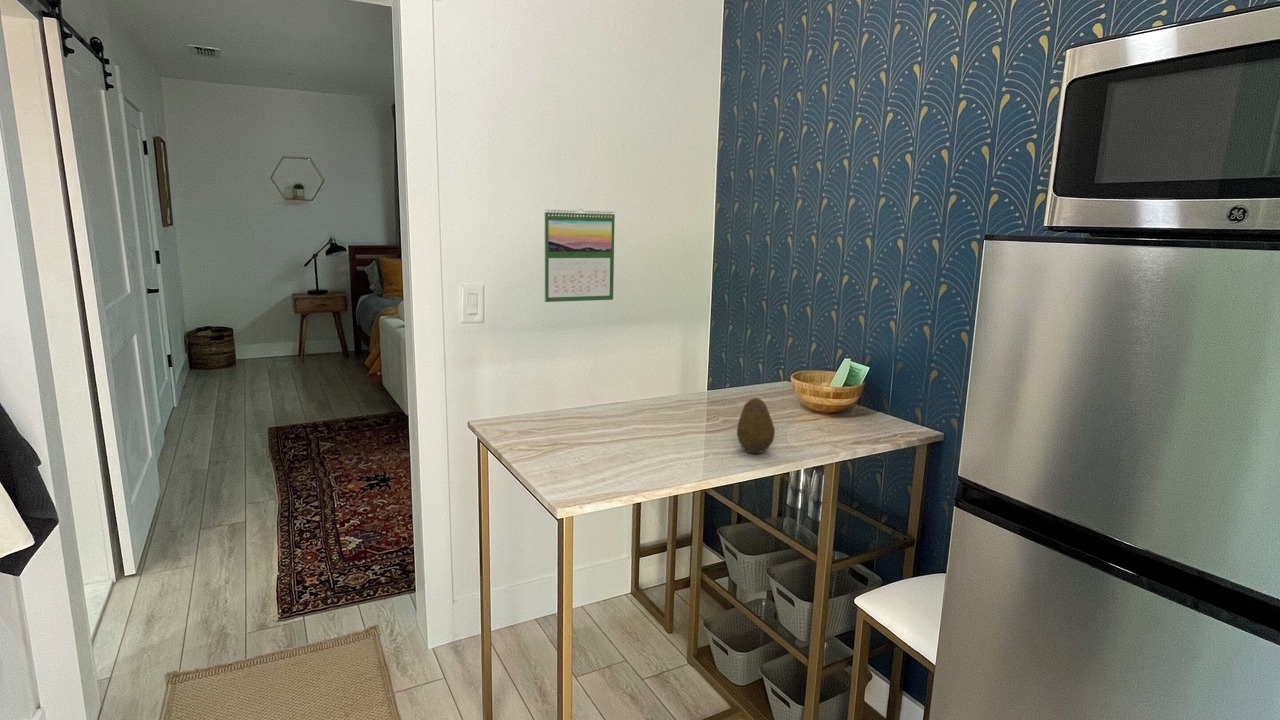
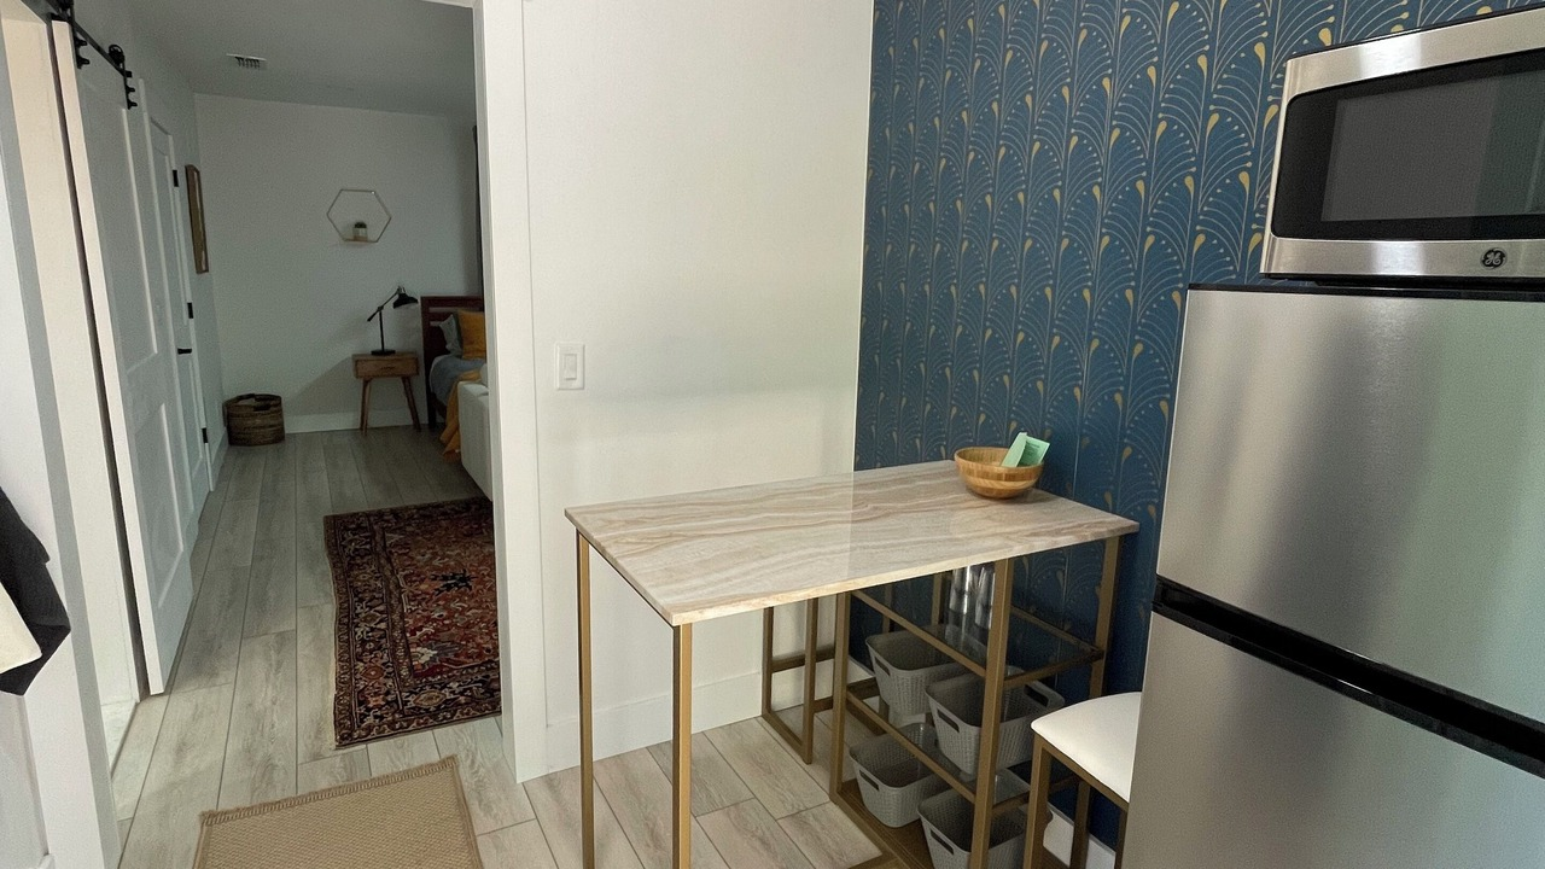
- calendar (580, 255)
- fruit (756, 425)
